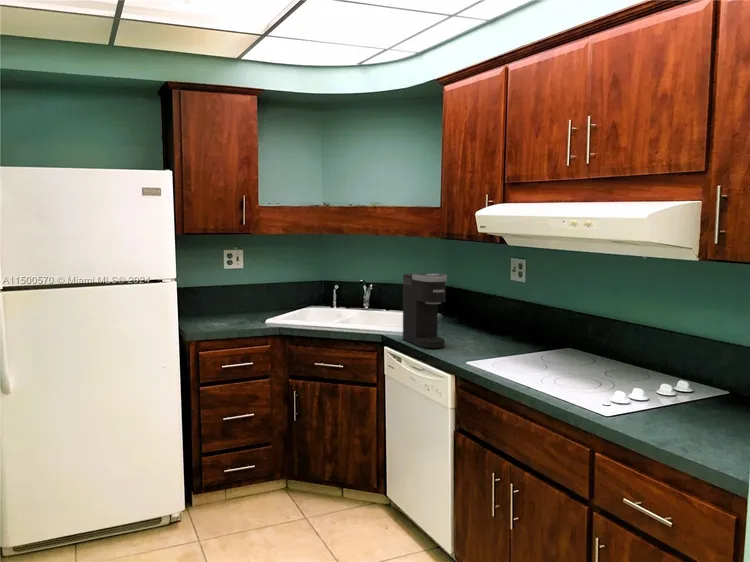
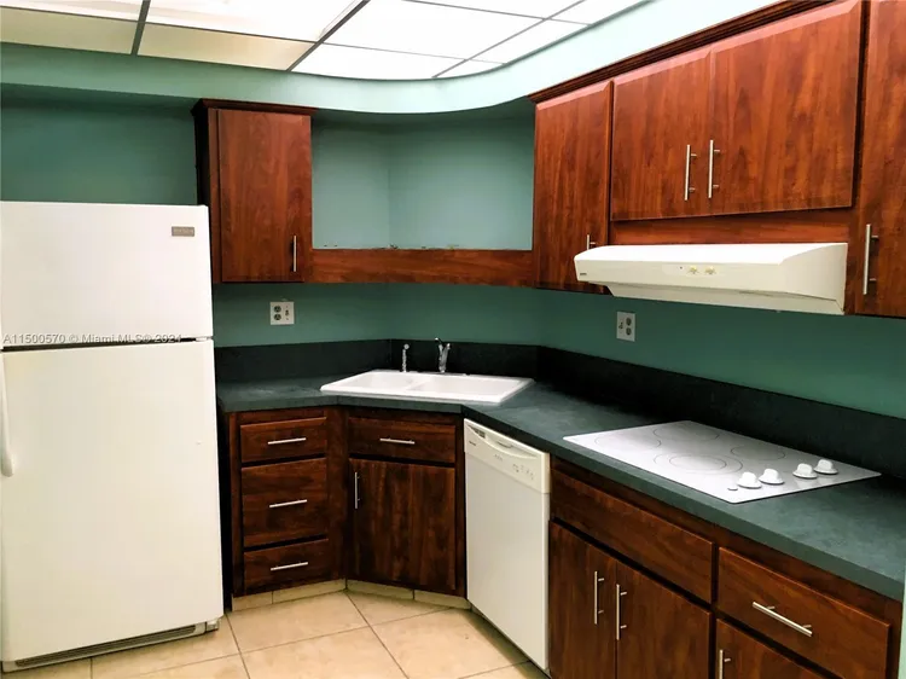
- coffee maker (423, 308)
